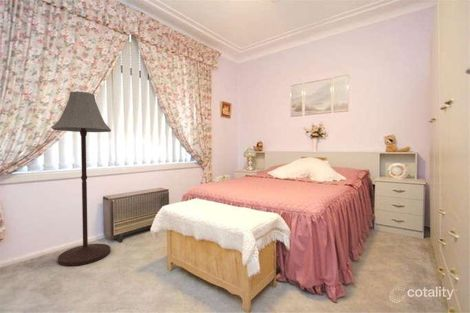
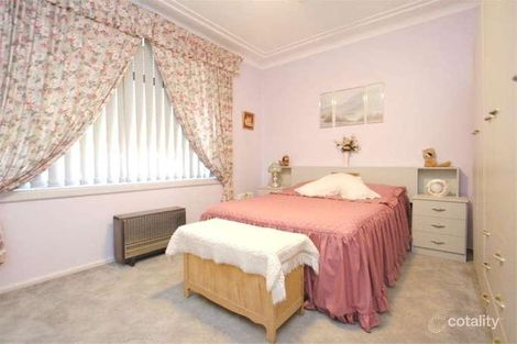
- floor lamp (84, 175)
